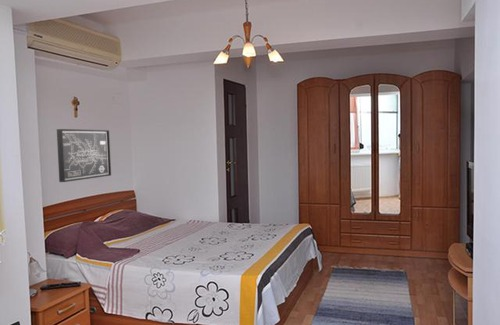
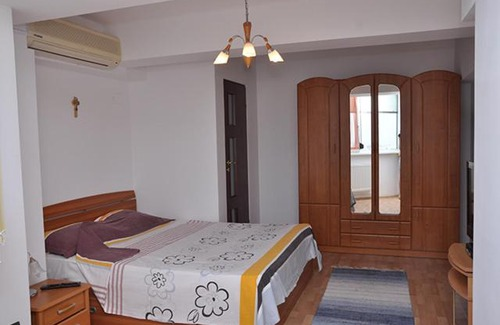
- wall art (86, 154)
